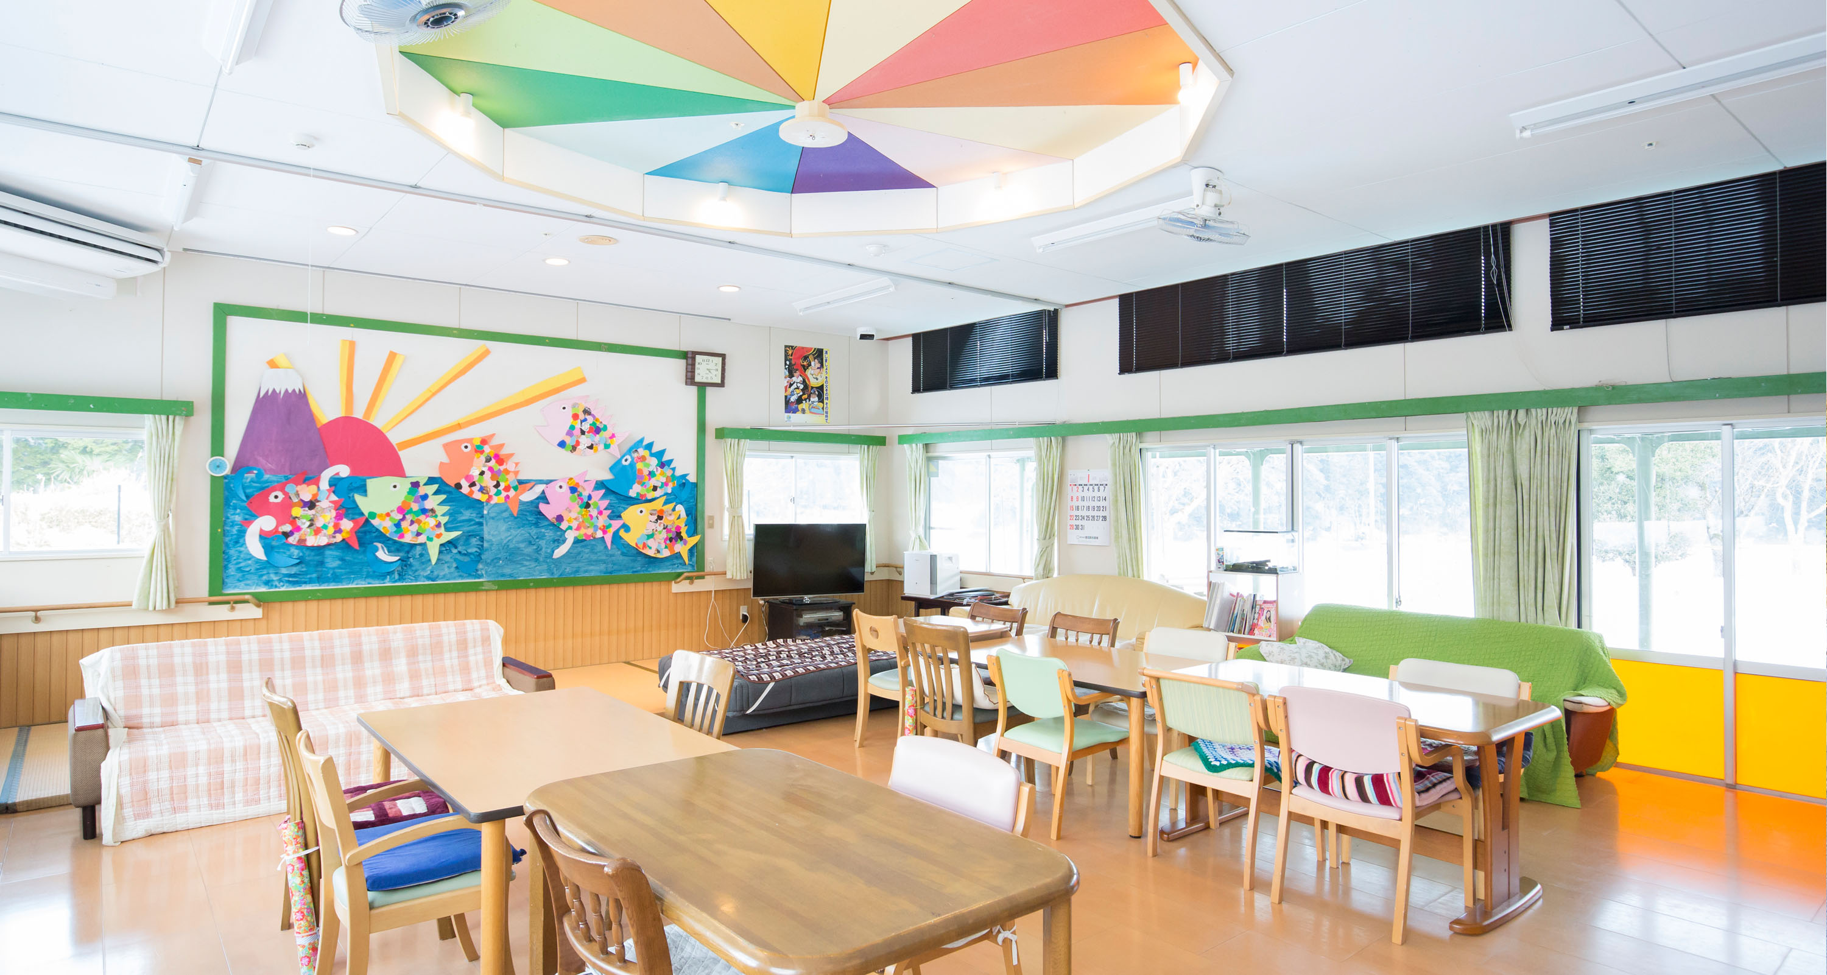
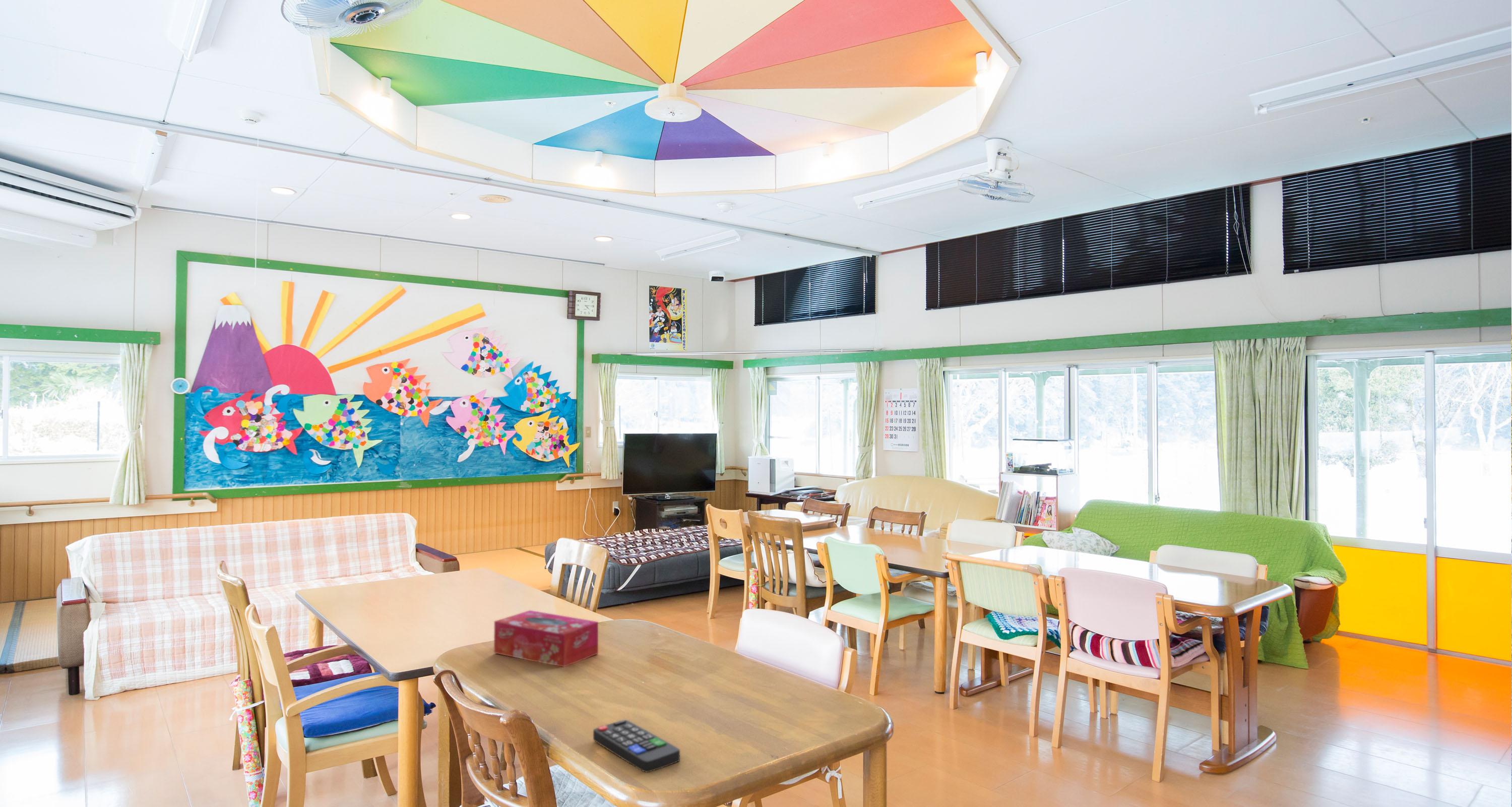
+ tissue box (546, 637)
+ remote control (635, 743)
